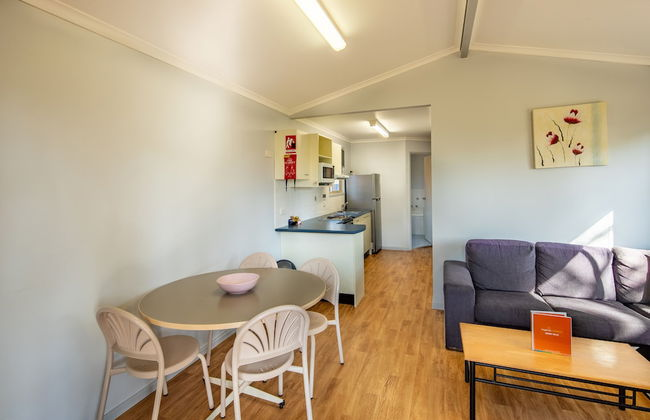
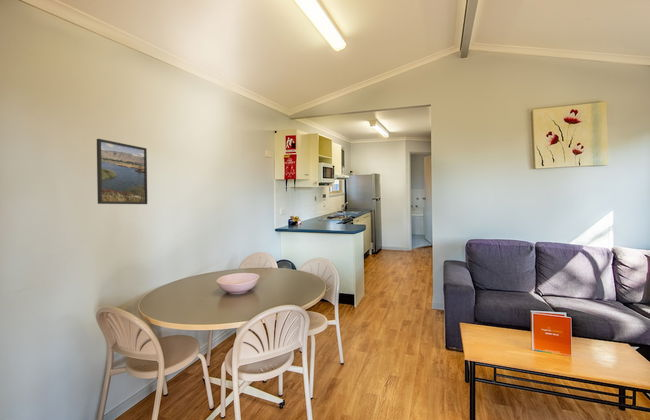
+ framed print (123, 174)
